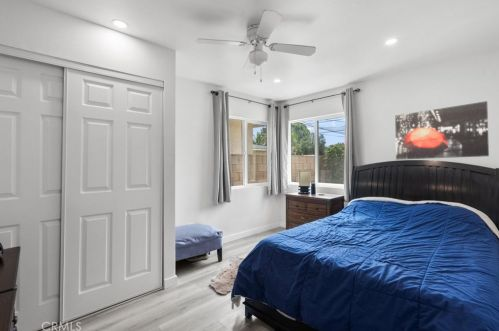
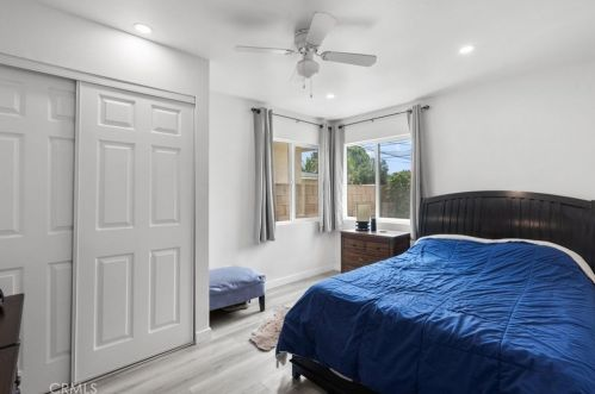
- wall art (436, 133)
